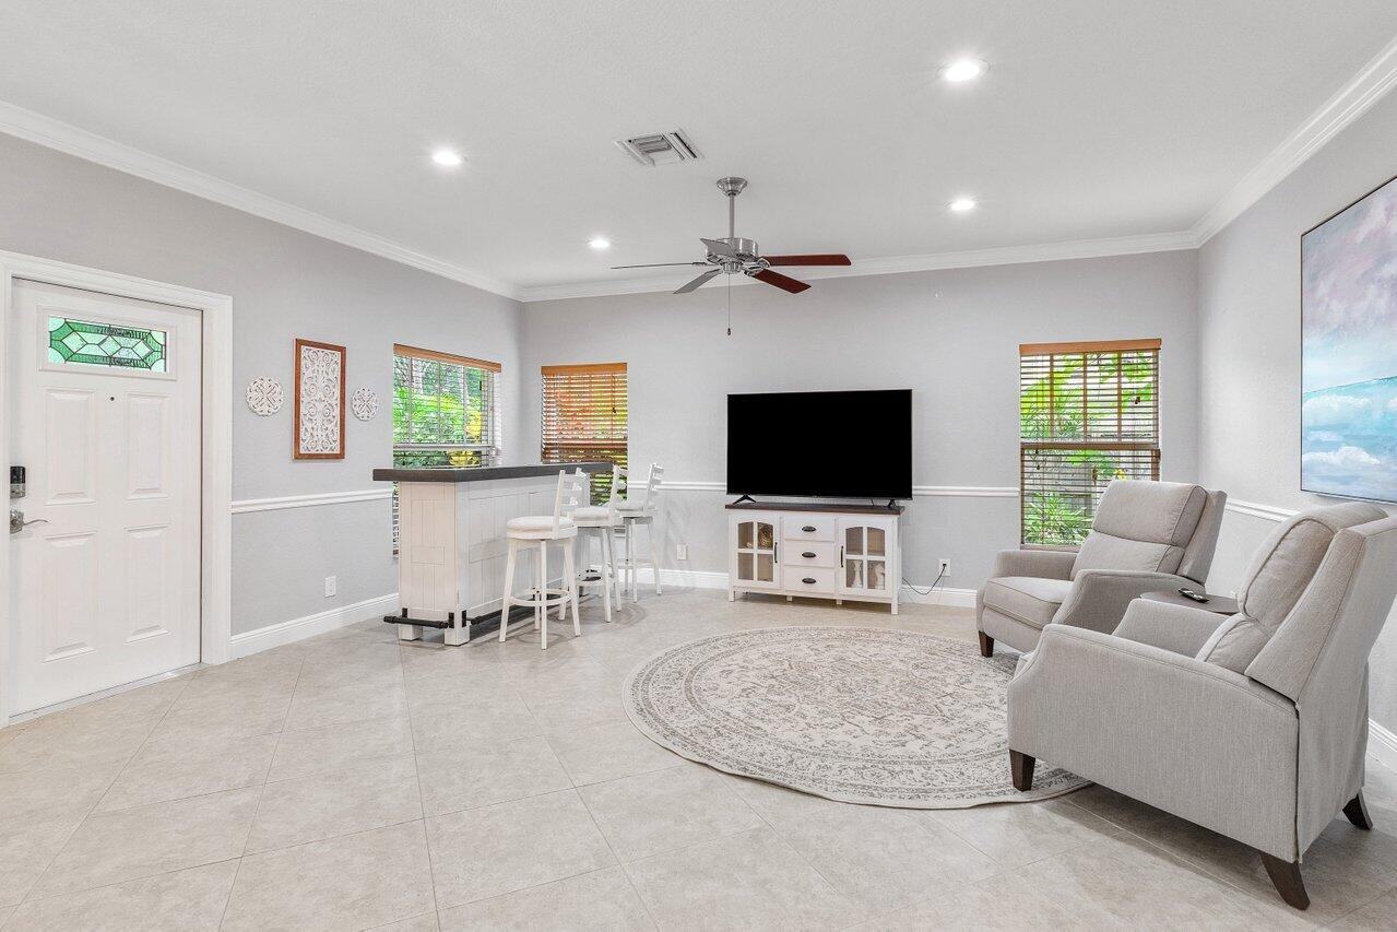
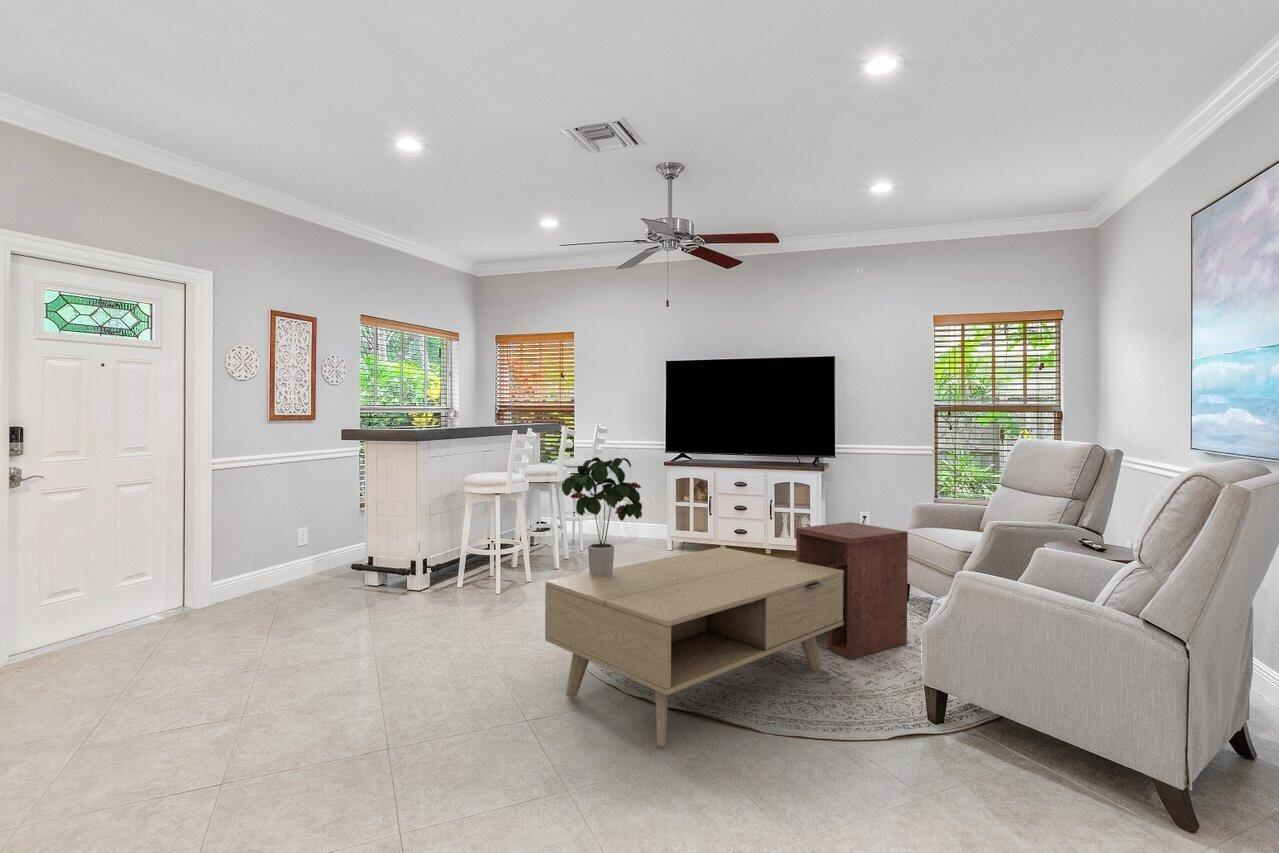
+ coffee table (702, 629)
+ side table (850, 585)
+ potted plant (604, 515)
